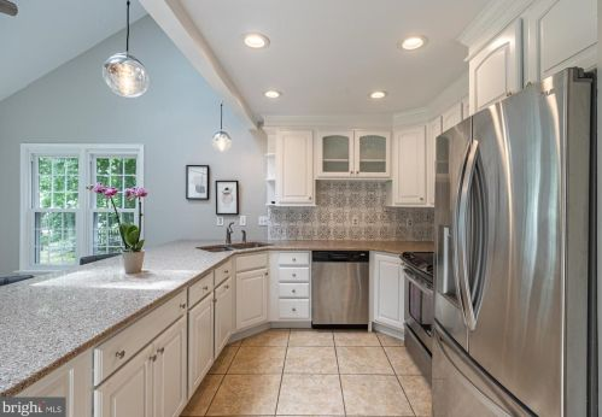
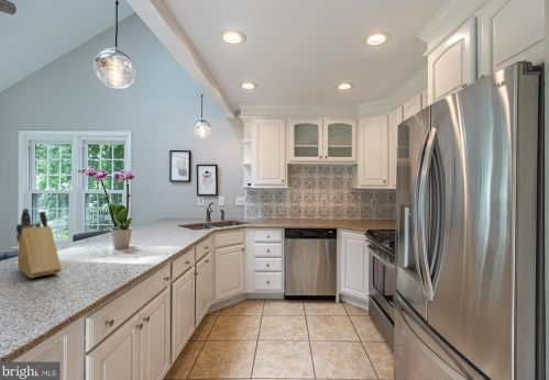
+ knife block (36, 239)
